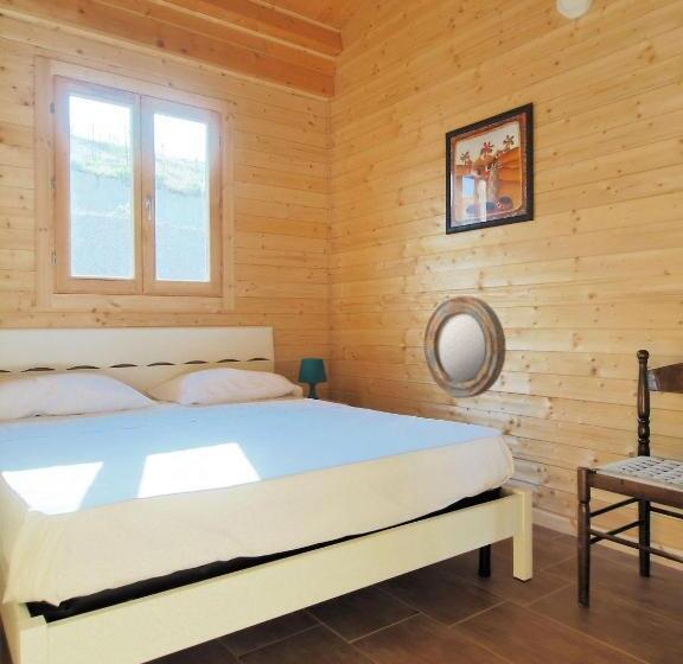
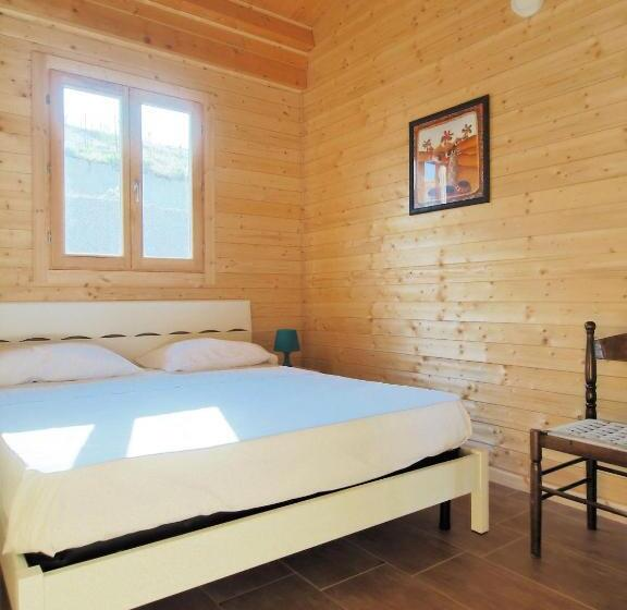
- home mirror (461, 346)
